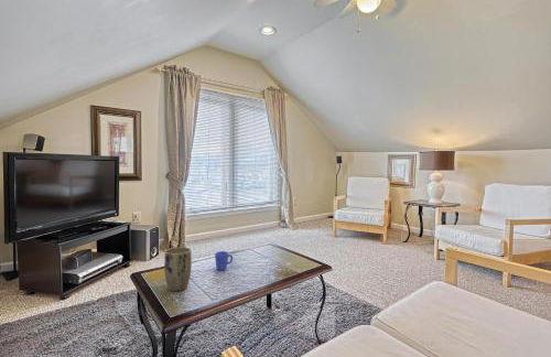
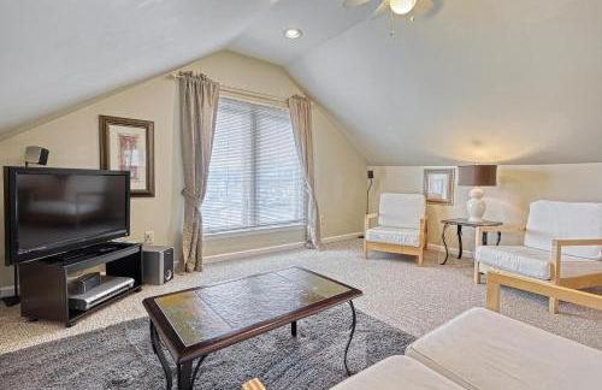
- plant pot (177, 269)
- mug (224, 260)
